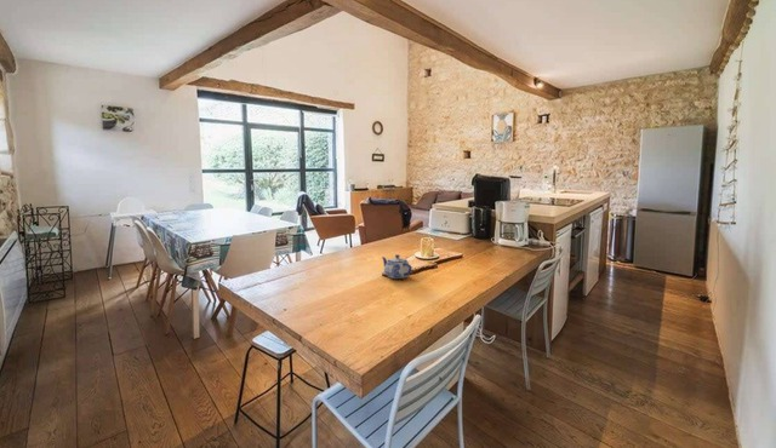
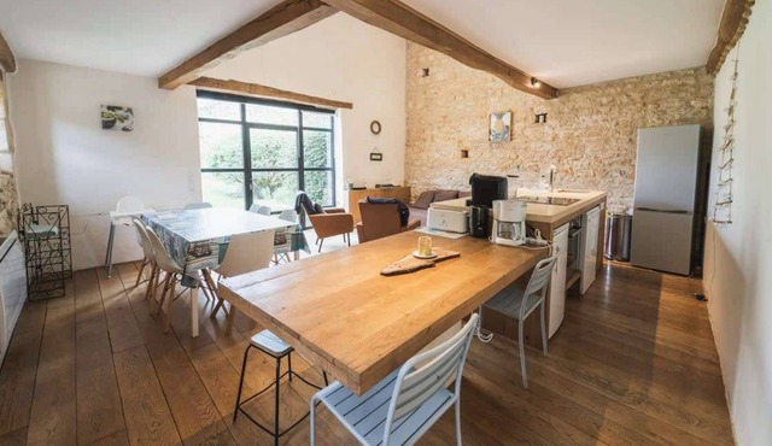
- teapot (395, 265)
